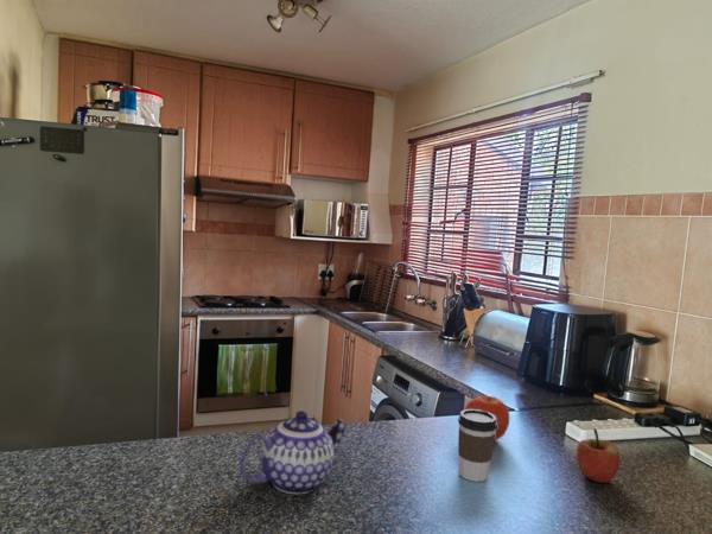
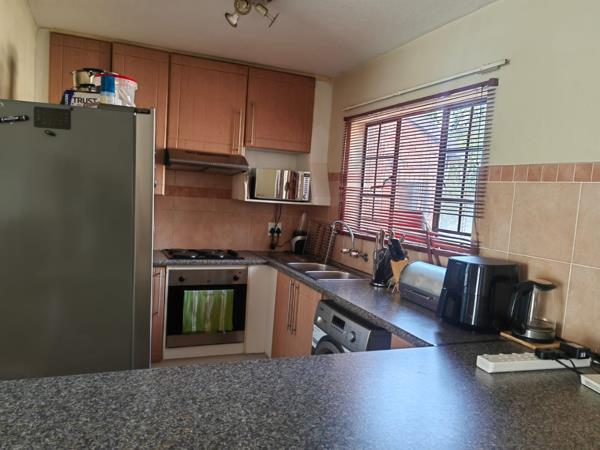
- coffee cup (475, 445)
- apple (597, 453)
- teapot (297, 446)
- fruit (489, 412)
